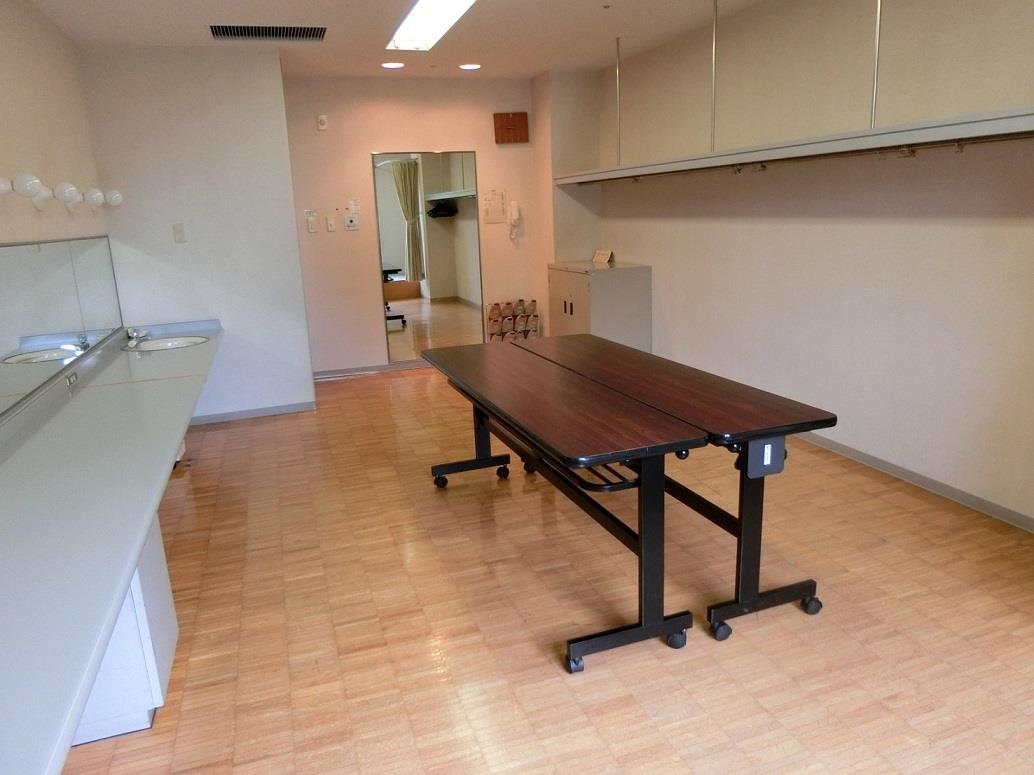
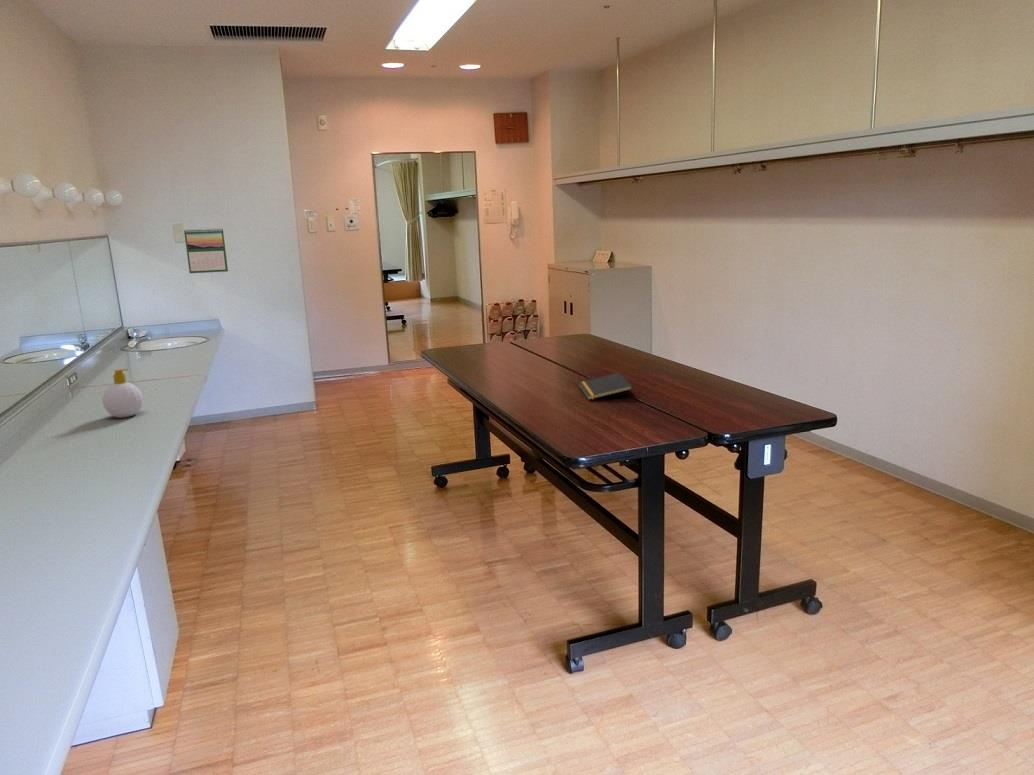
+ soap bottle (121, 392)
+ notepad (604, 385)
+ calendar (206, 250)
